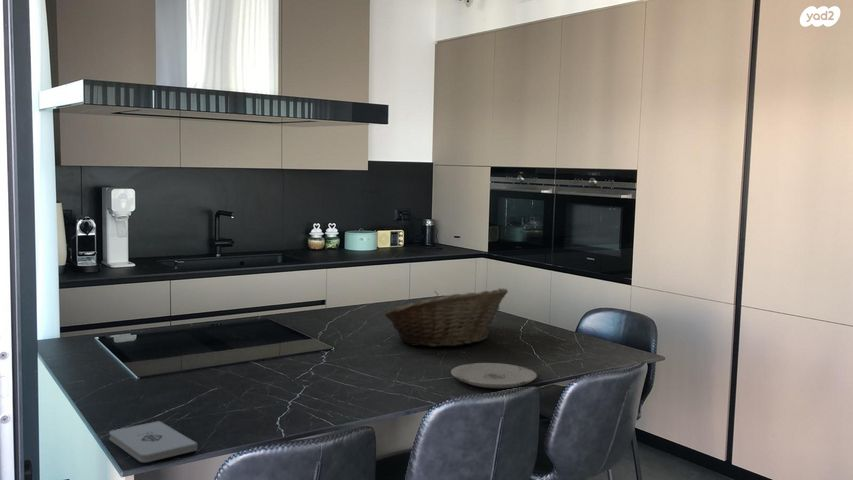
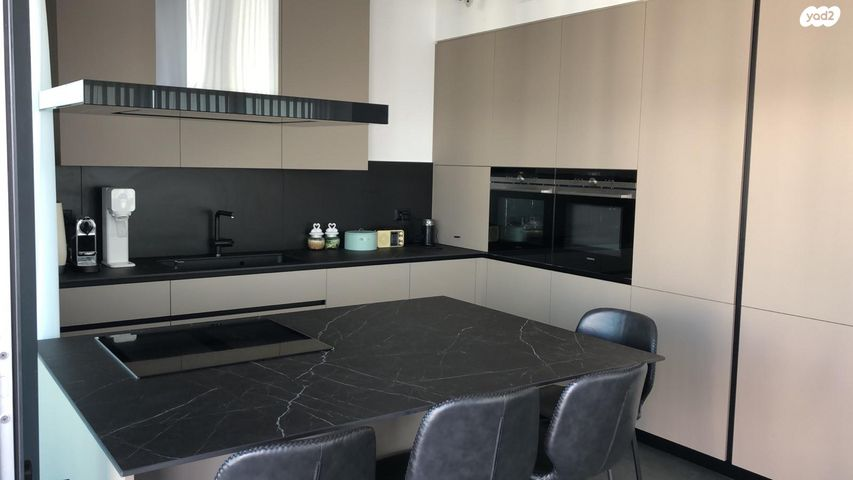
- plate (493, 376)
- fruit basket (448, 313)
- notepad (151, 440)
